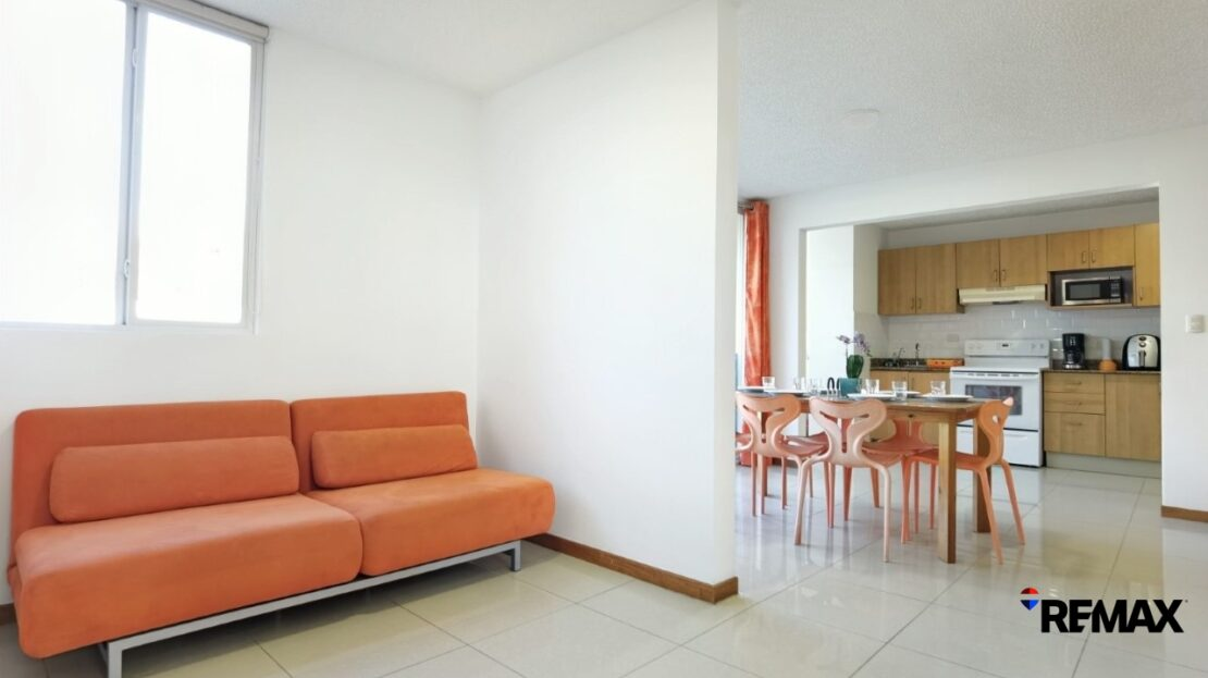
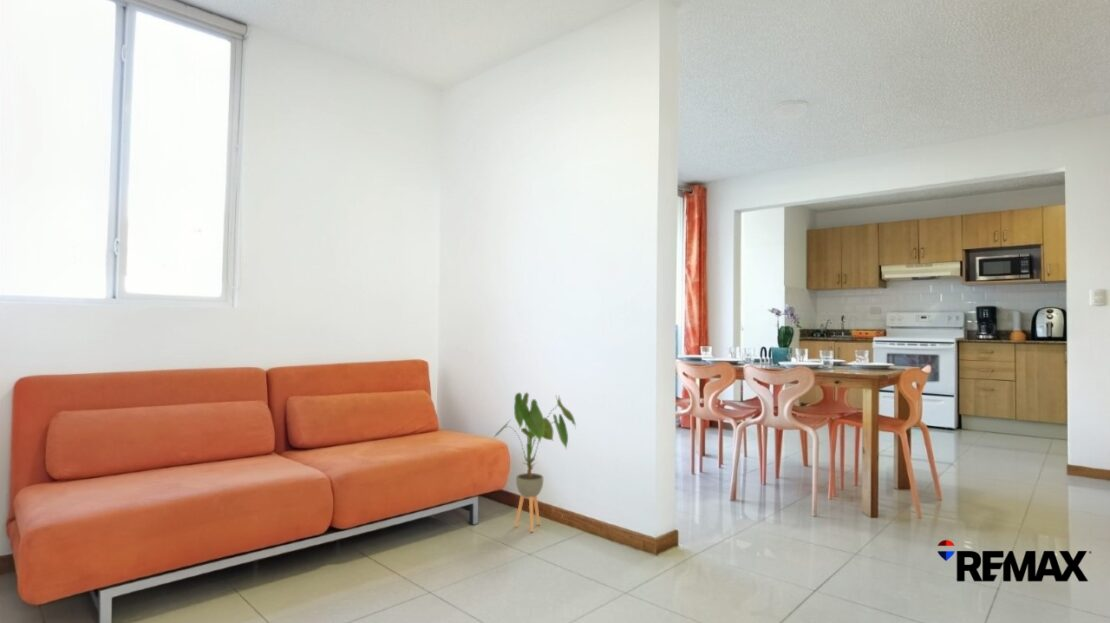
+ house plant (536, 463)
